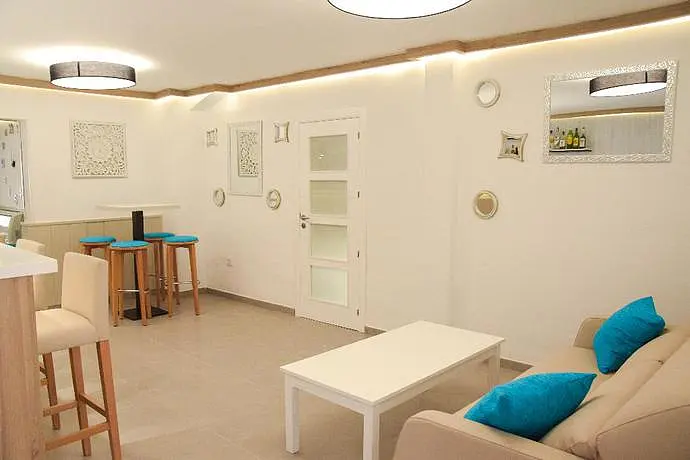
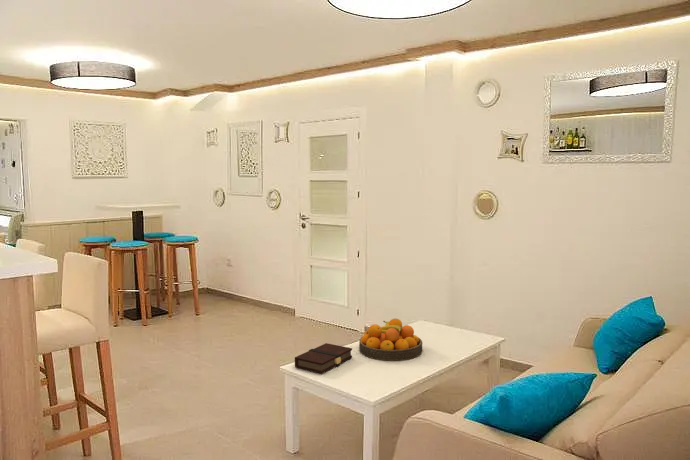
+ fruit bowl (390, 336)
+ book (324, 357)
